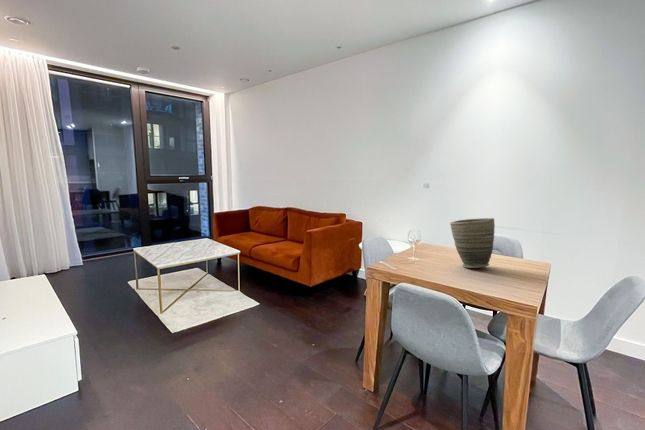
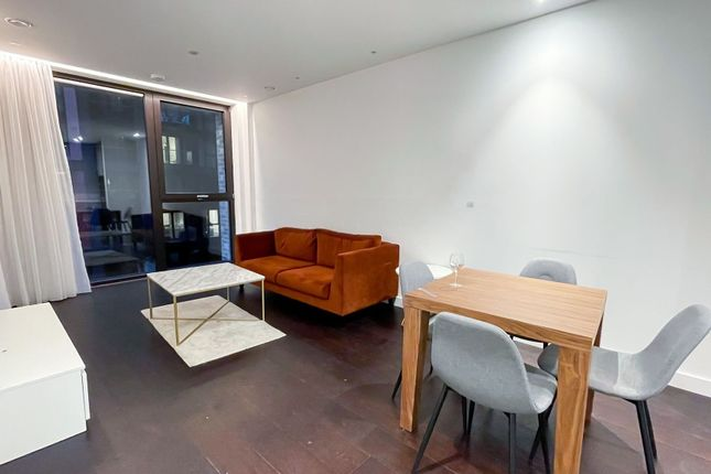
- vase (470, 241)
